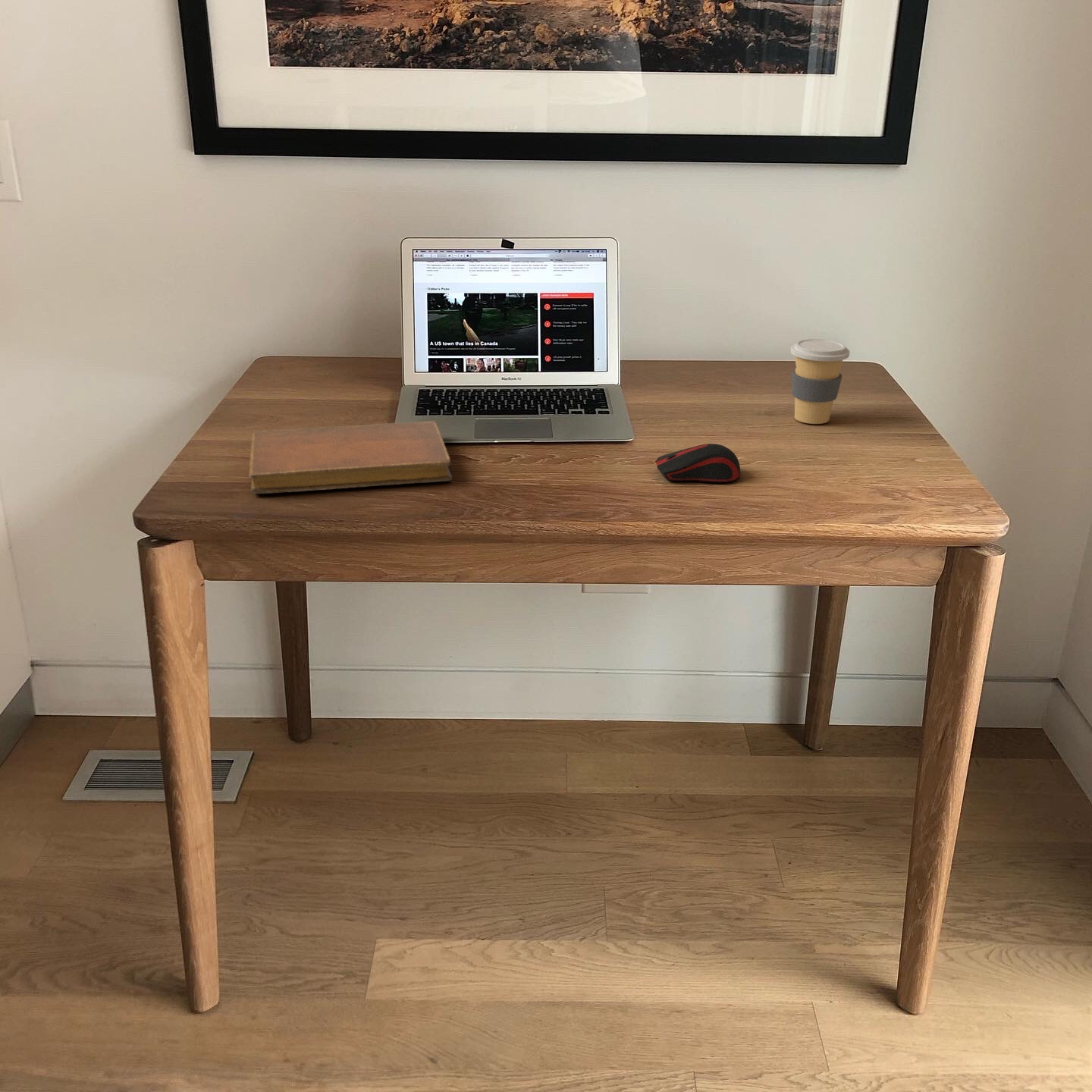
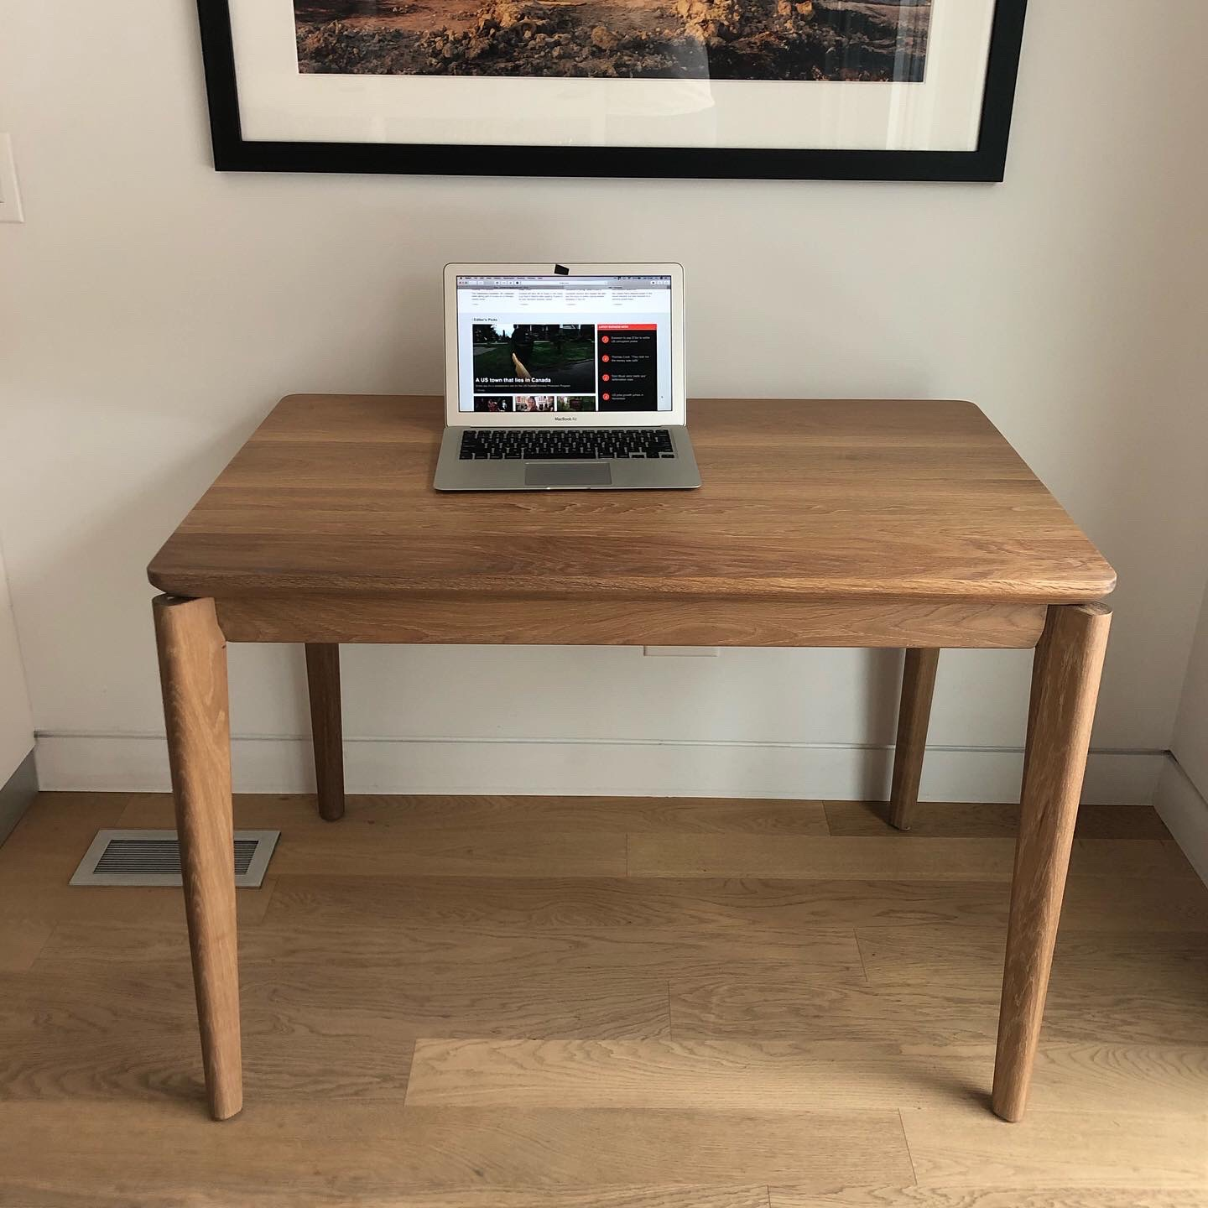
- coffee cup (816, 382)
- notebook (349, 454)
- computer mouse (698, 459)
